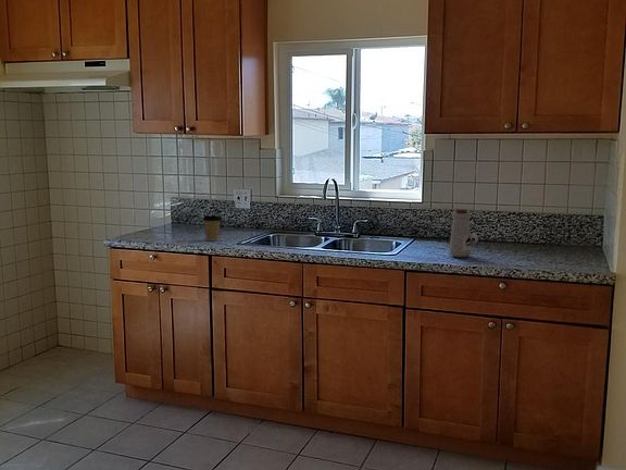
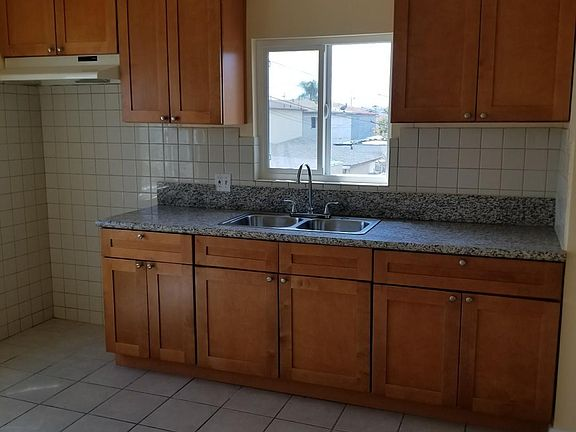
- bottle (463, 233)
- coffee cup (212, 227)
